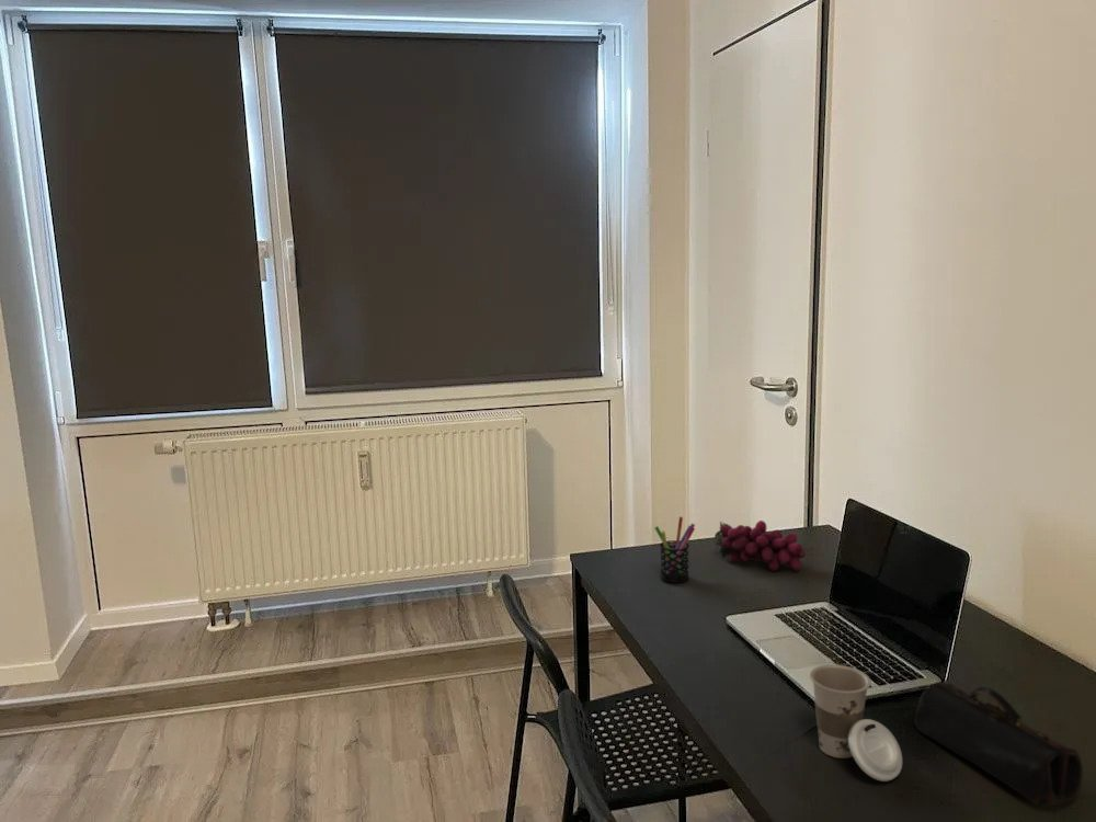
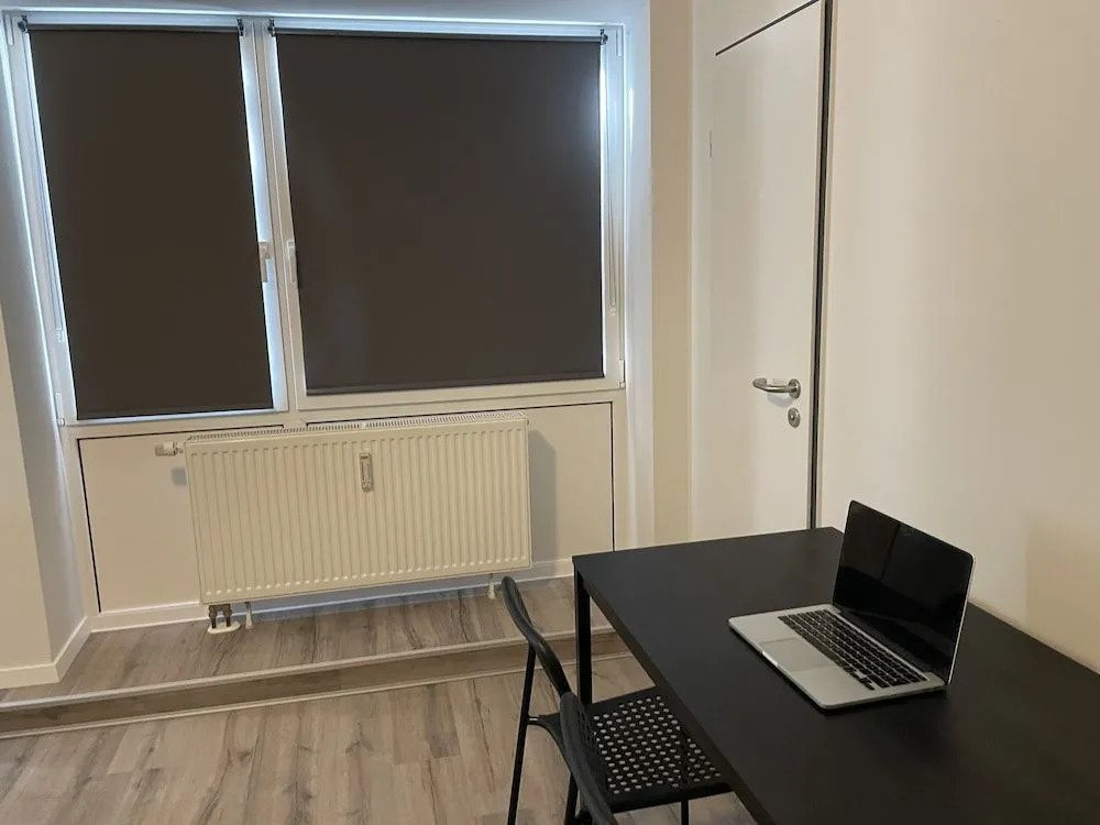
- pencil case (994, 726)
- cup (854, 721)
- grapes (756, 541)
- pen holder (672, 547)
